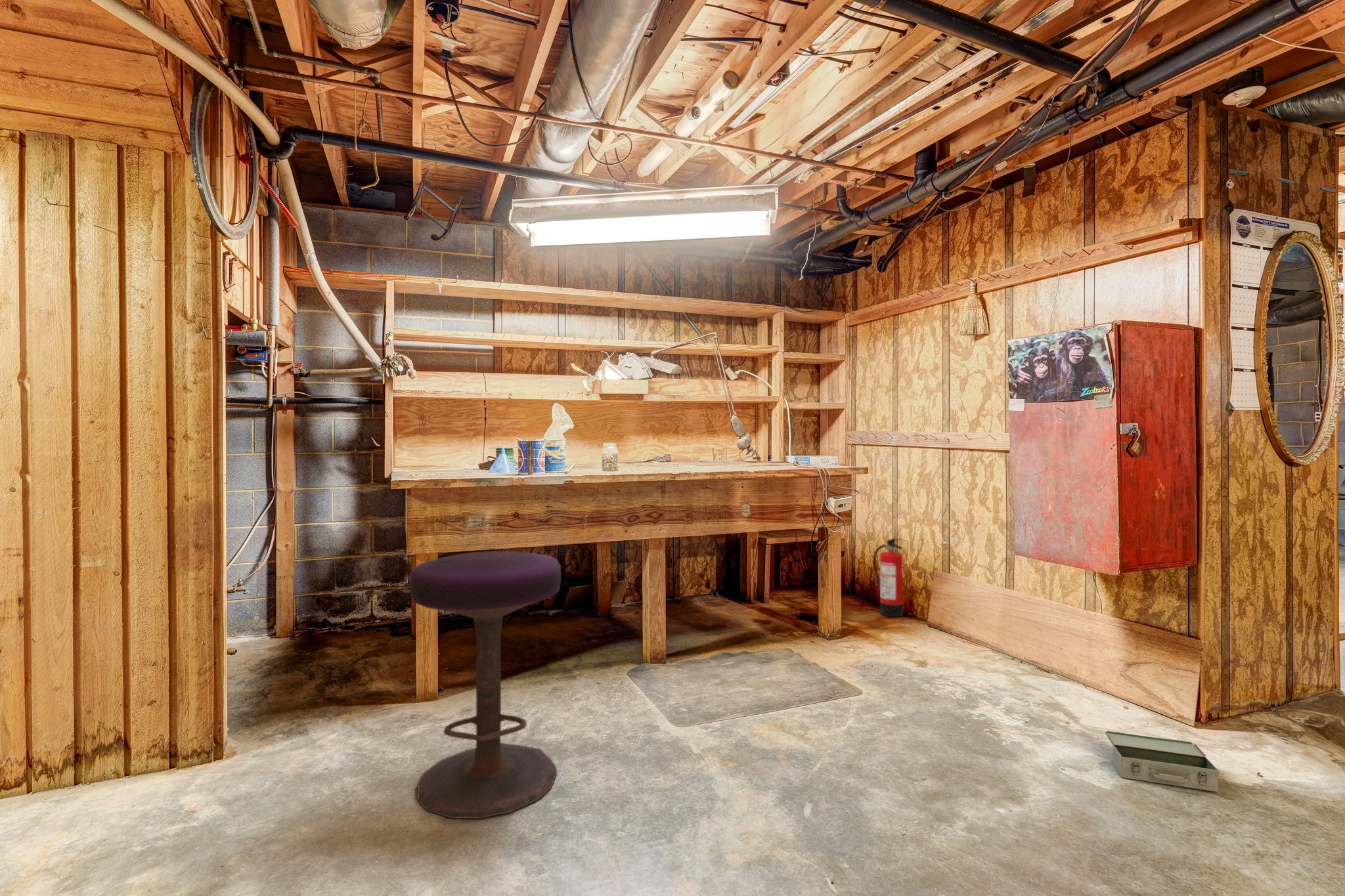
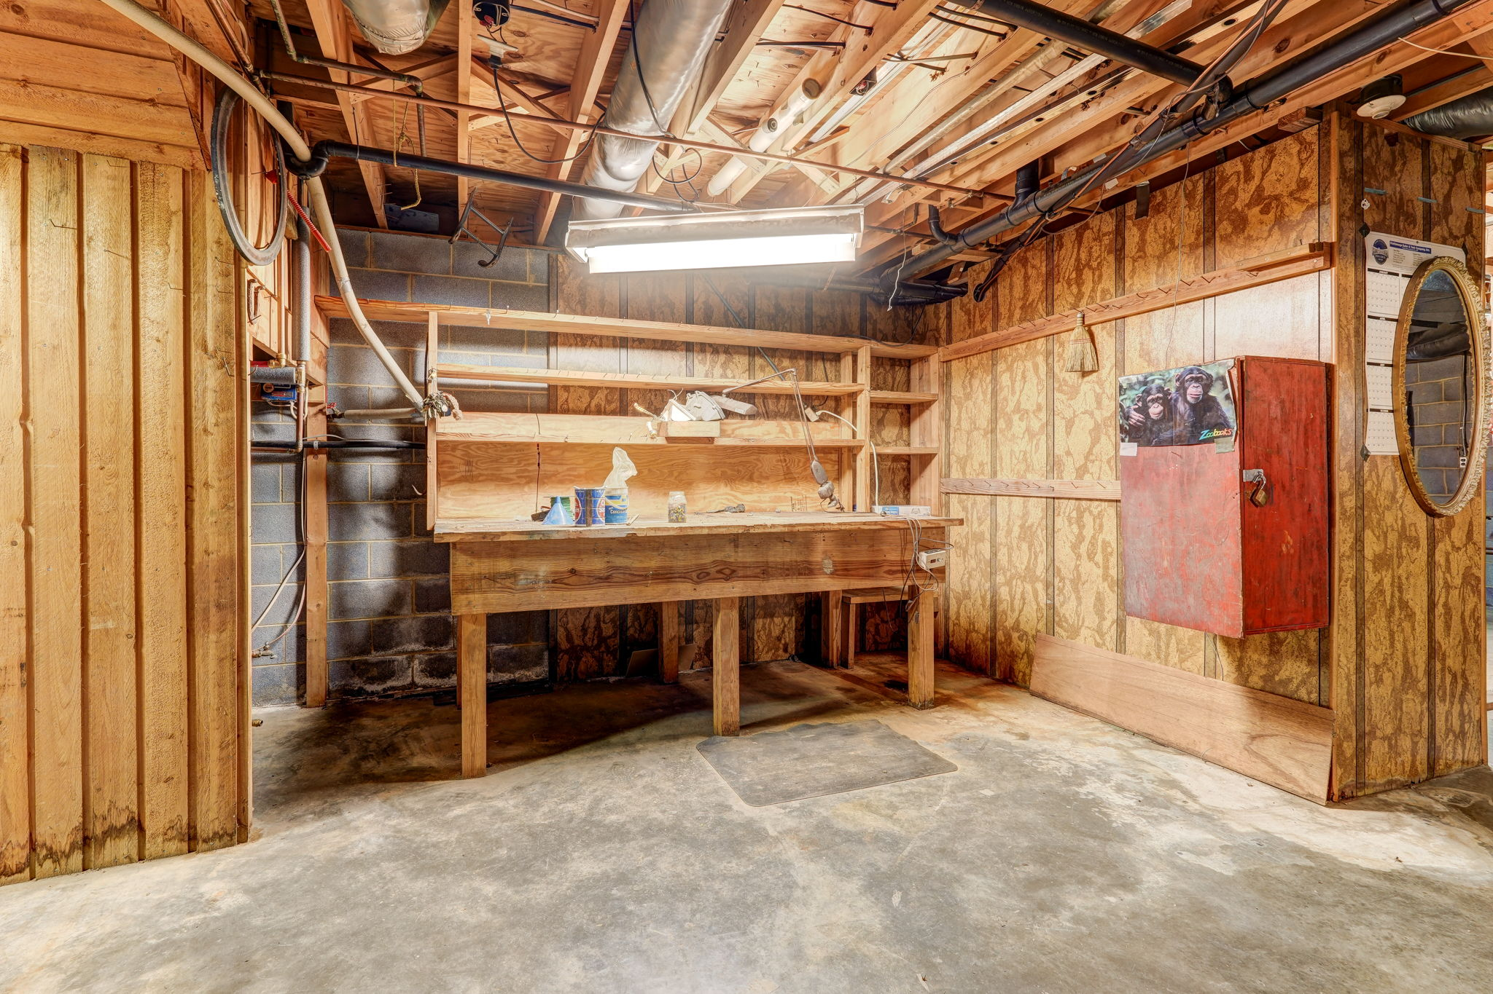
- toolbox (1158, 759)
- stool (488, 667)
- fire extinguisher (887, 574)
